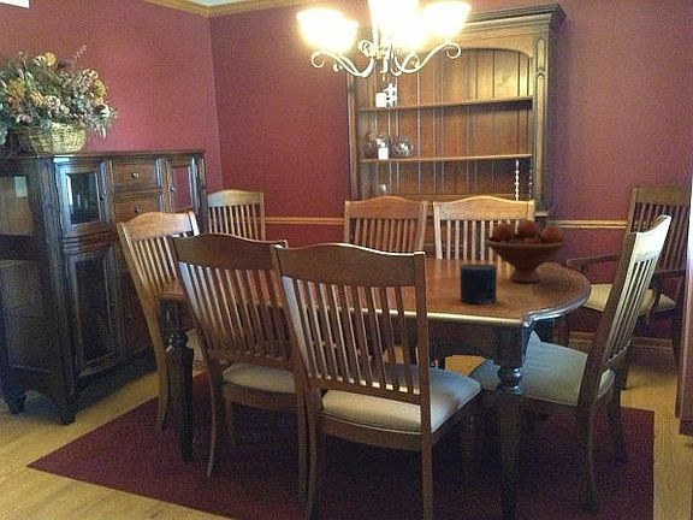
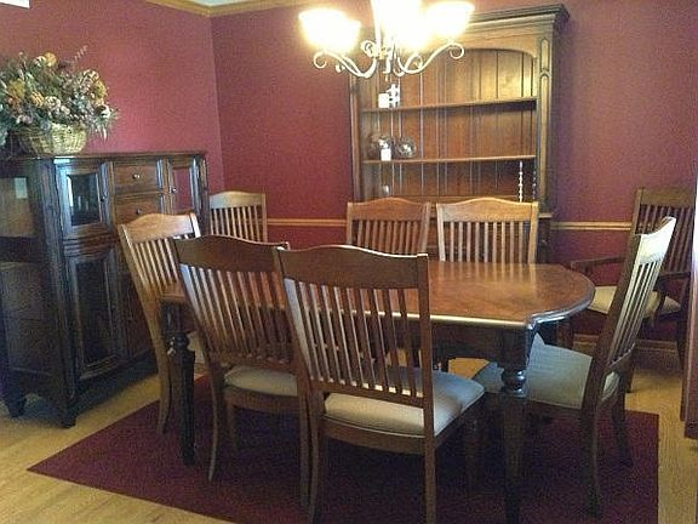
- fruit bowl (525, 252)
- candle (478, 283)
